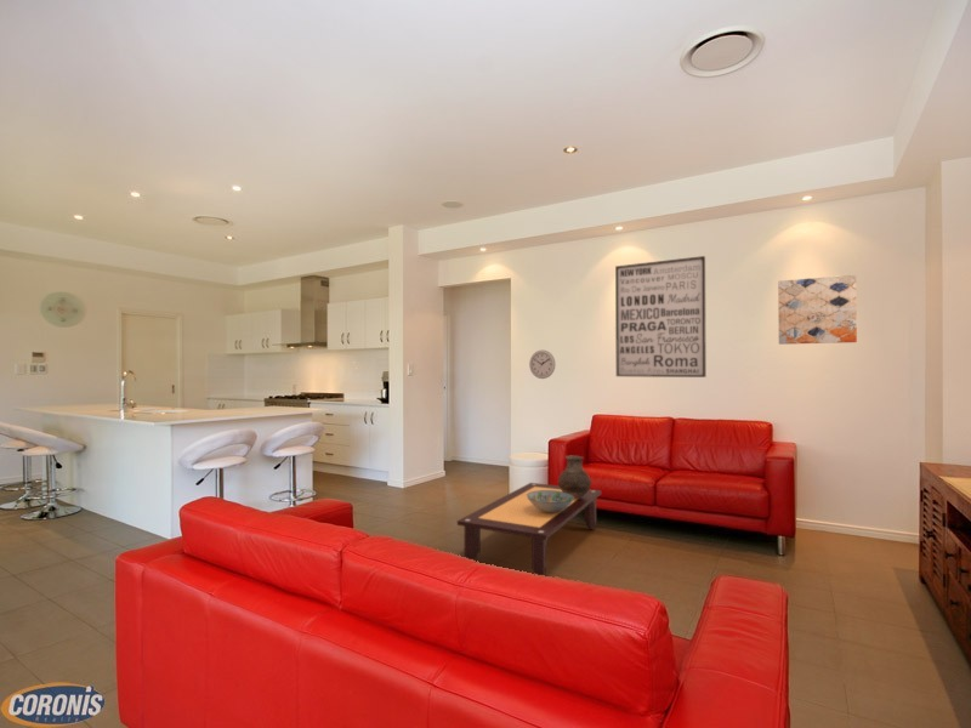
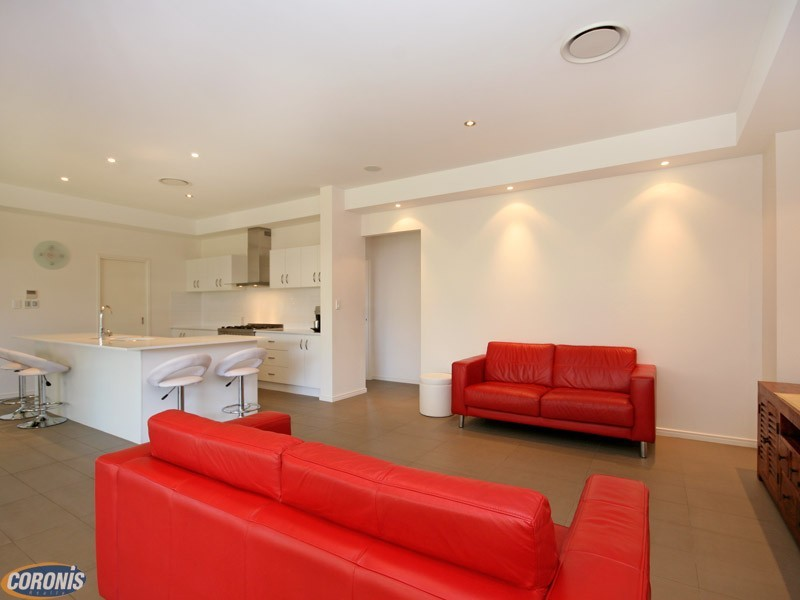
- decorative bowl (550, 502)
- wall clock (541, 364)
- coffee table (536, 524)
- vase (574, 476)
- wall art (816, 311)
- wall art (658, 319)
